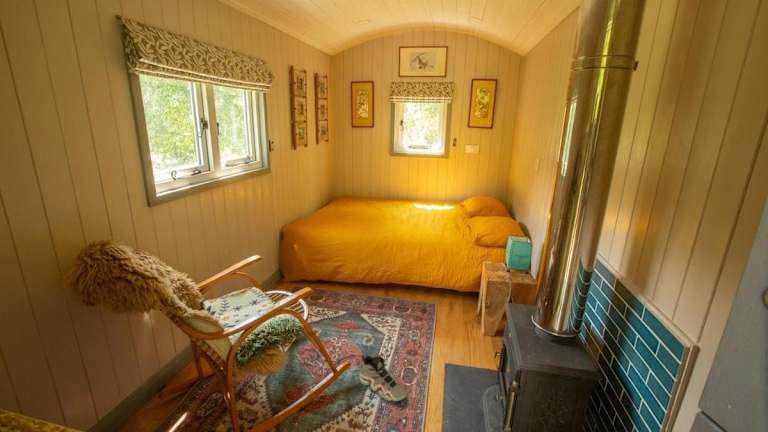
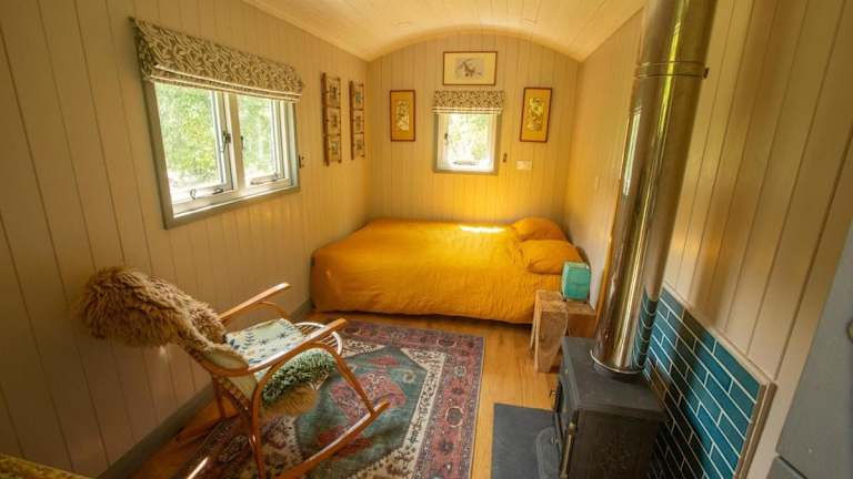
- sneaker (381, 373)
